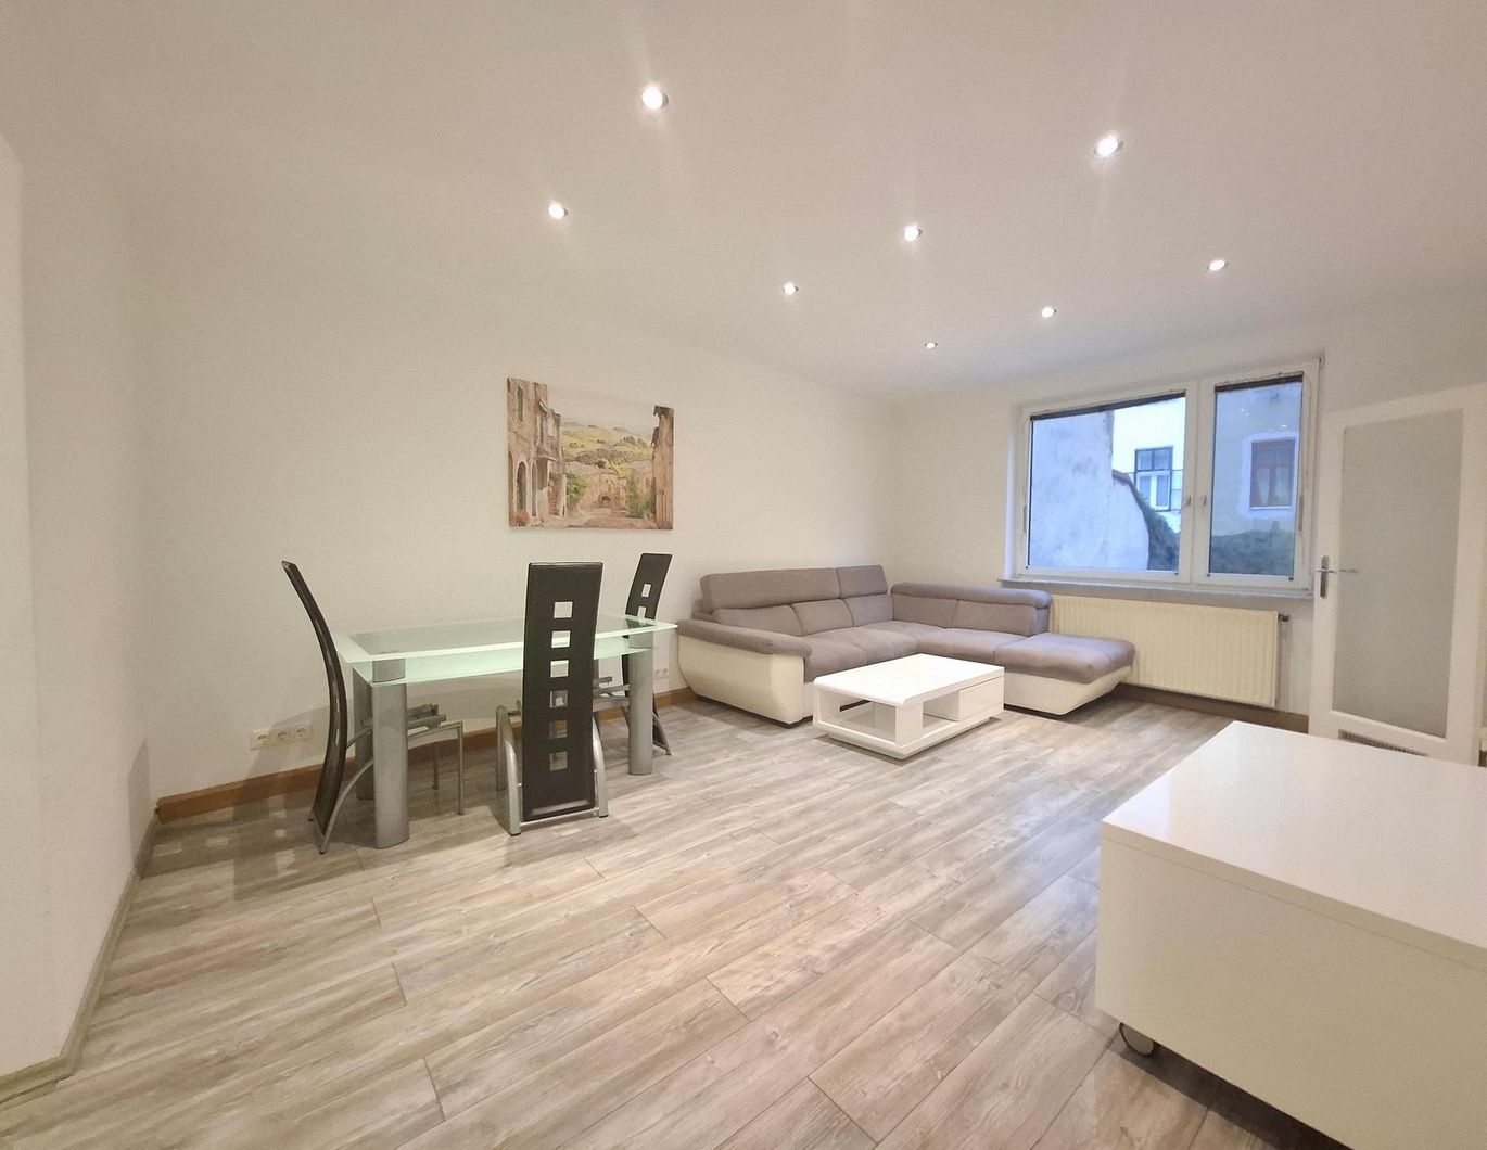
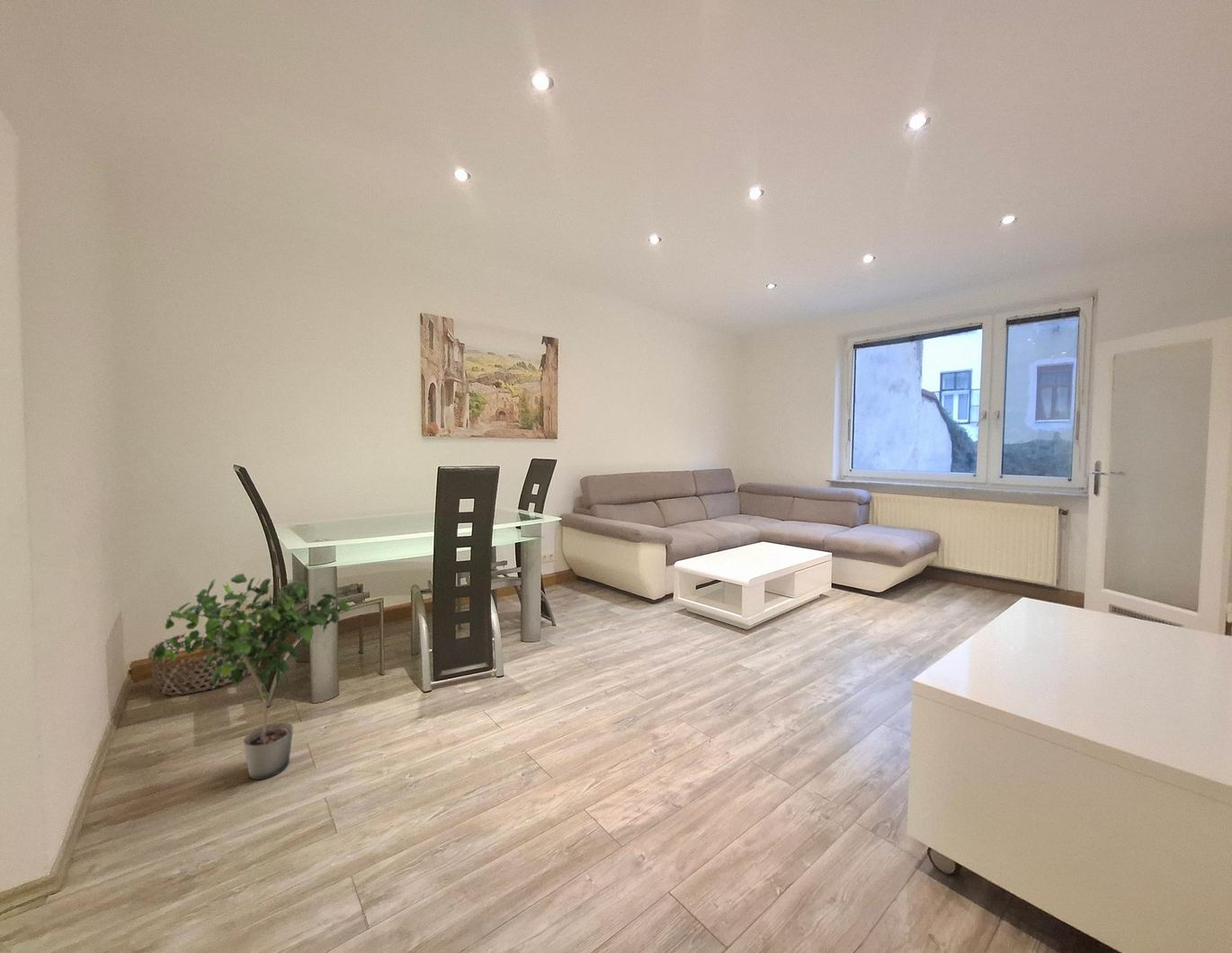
+ potted plant (259, 678)
+ basket (209, 657)
